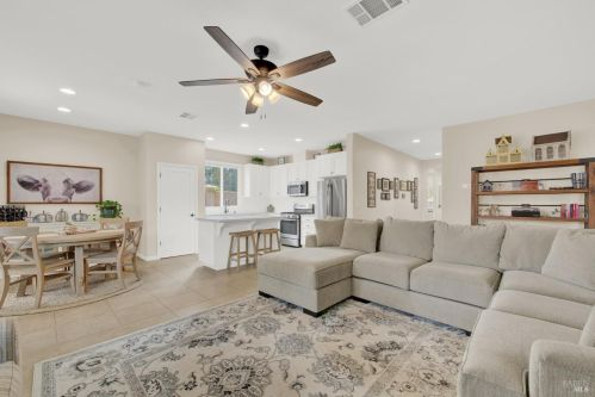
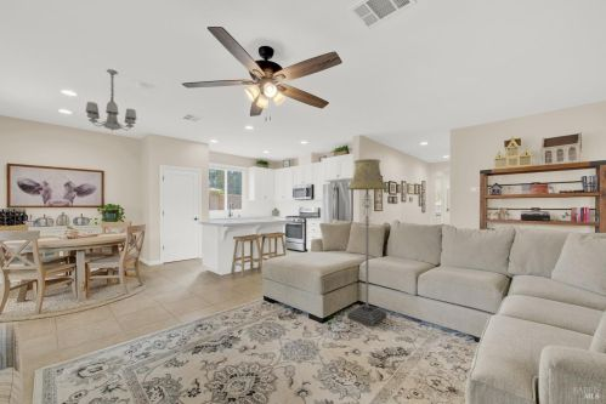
+ chandelier (112, 101)
+ floor lamp (367, 239)
